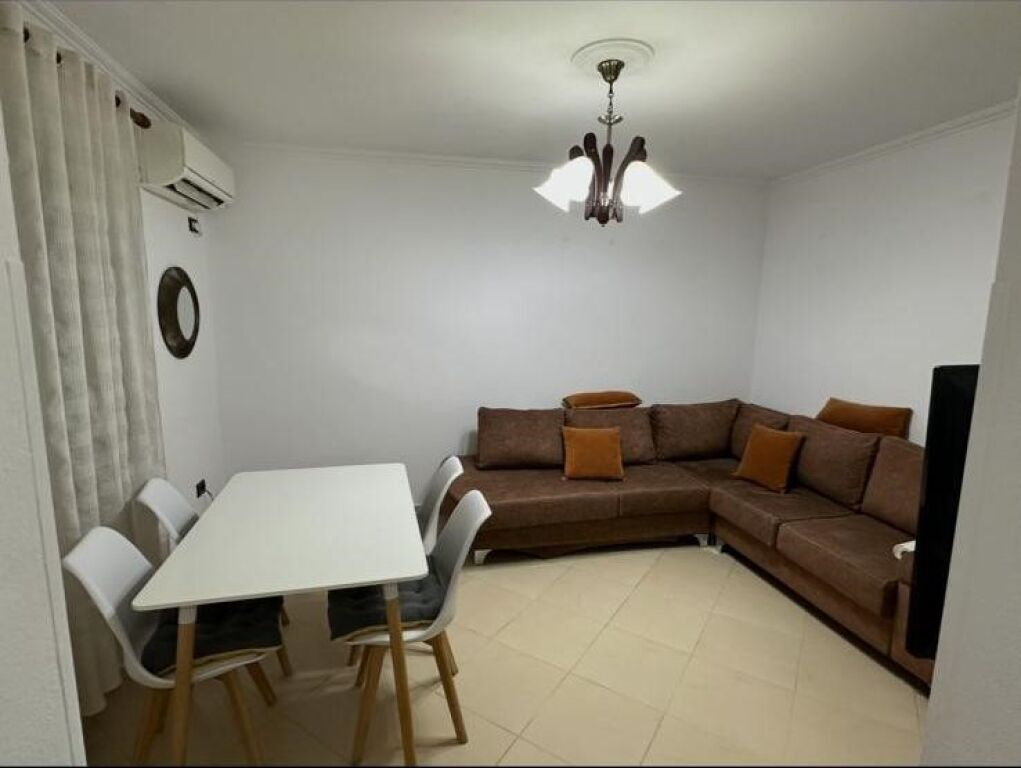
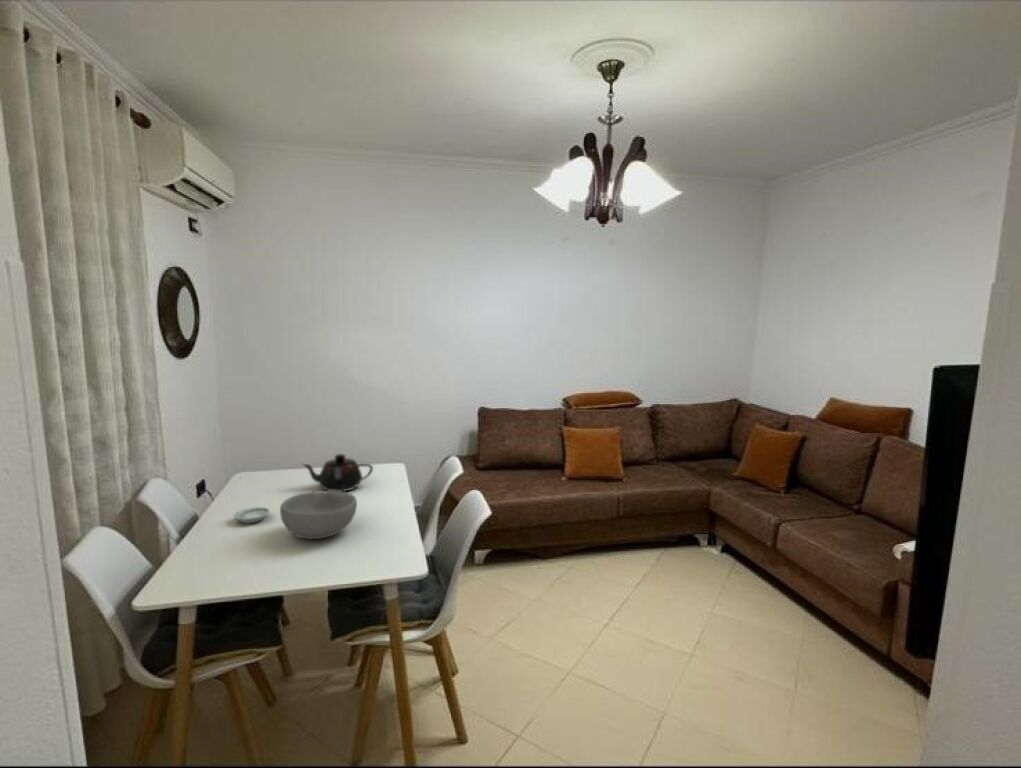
+ bowl (319, 517)
+ teapot (338, 471)
+ saucer (252, 516)
